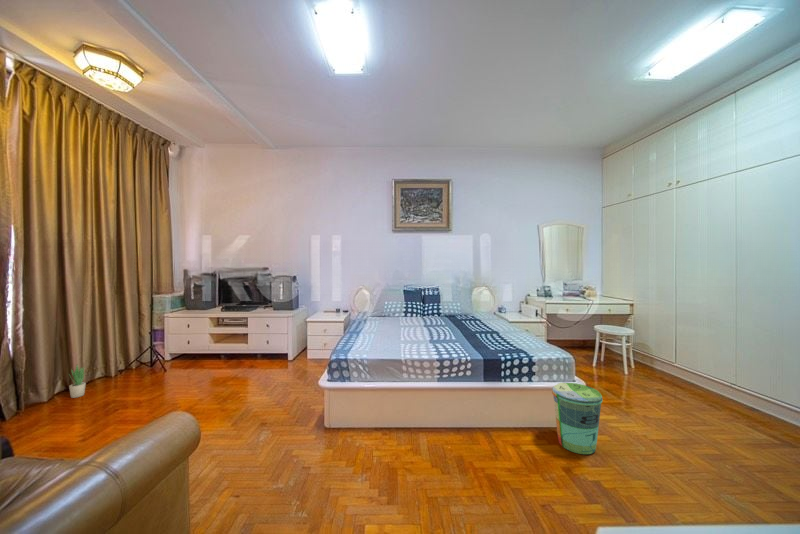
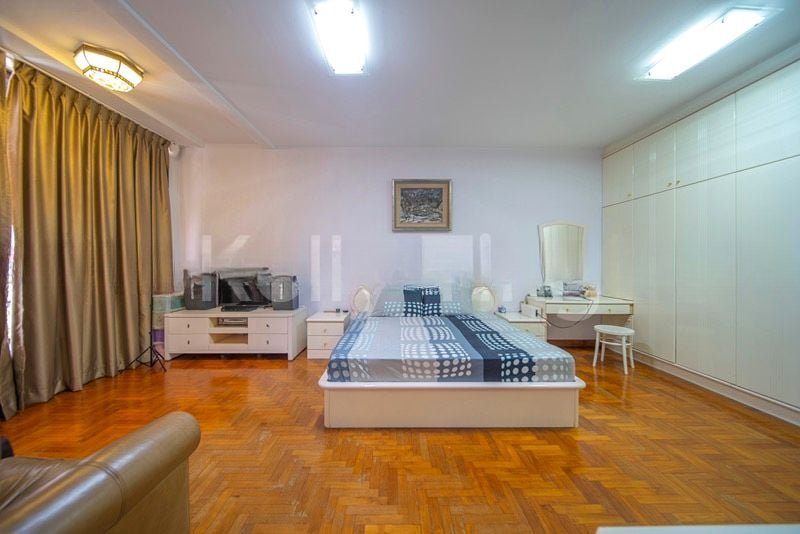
- trash can (576, 417)
- potted plant (78, 379)
